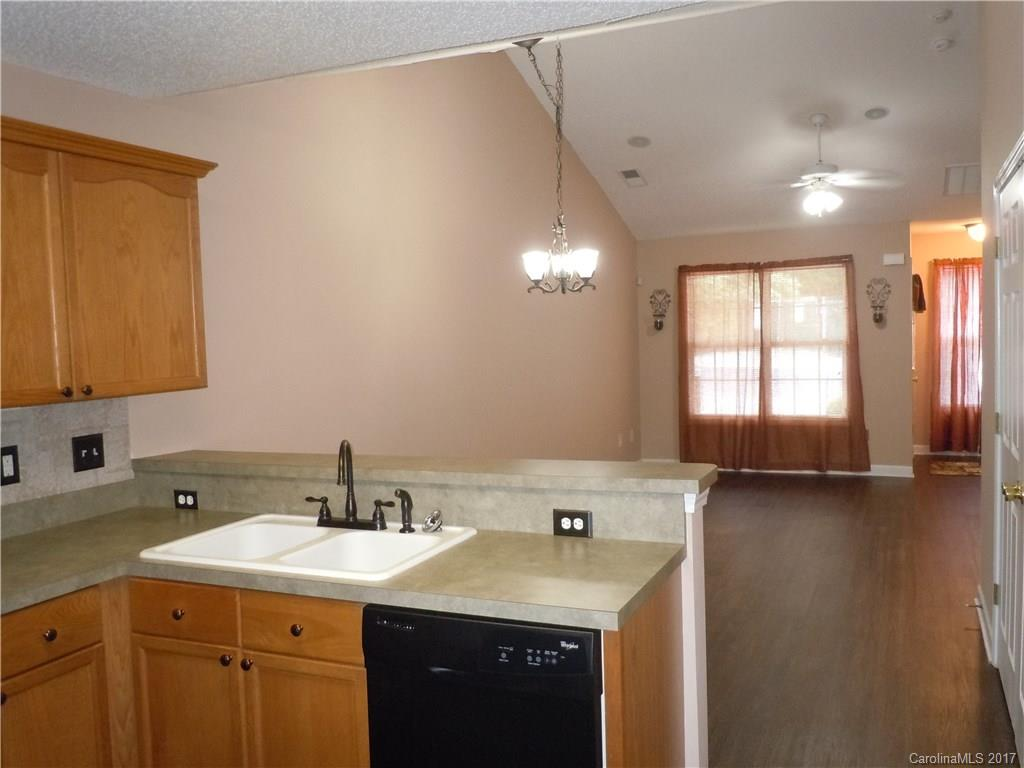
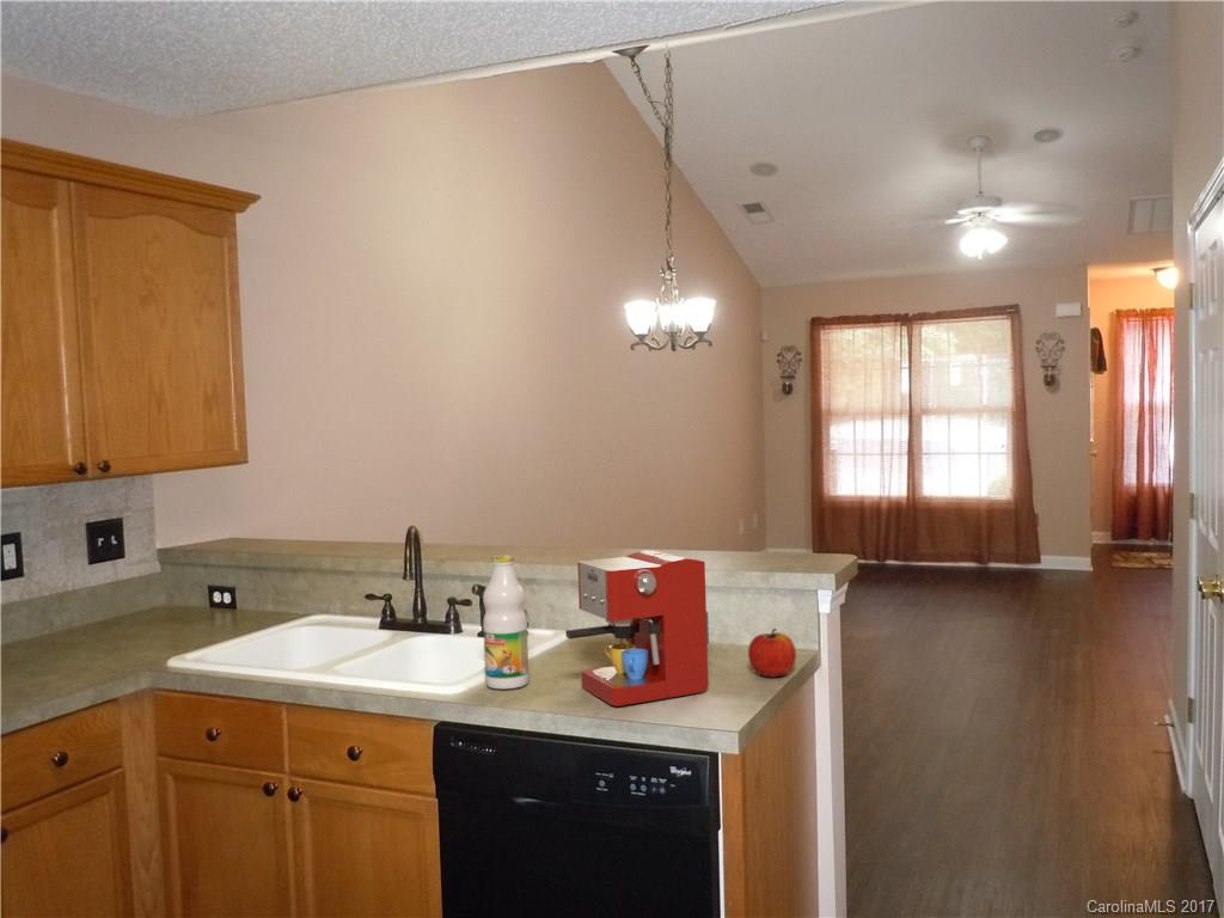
+ bottle (504, 619)
+ apple (771, 651)
+ coffee maker (642, 623)
